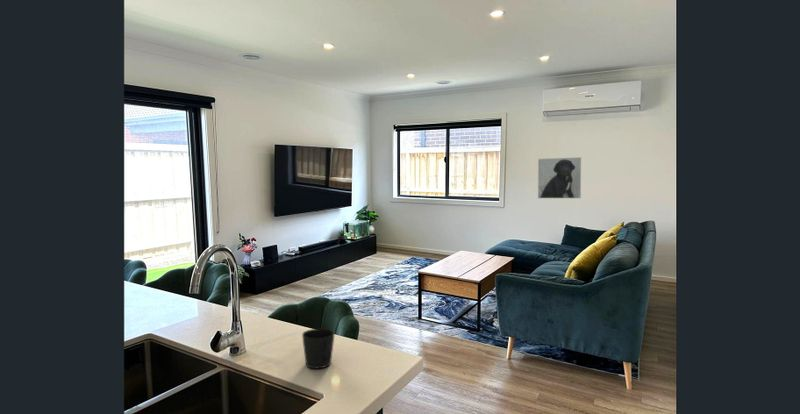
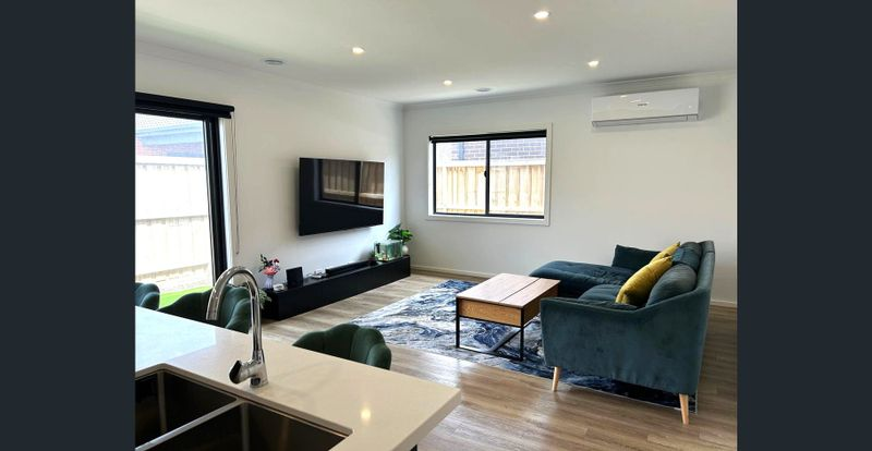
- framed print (559, 178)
- cup (320, 349)
